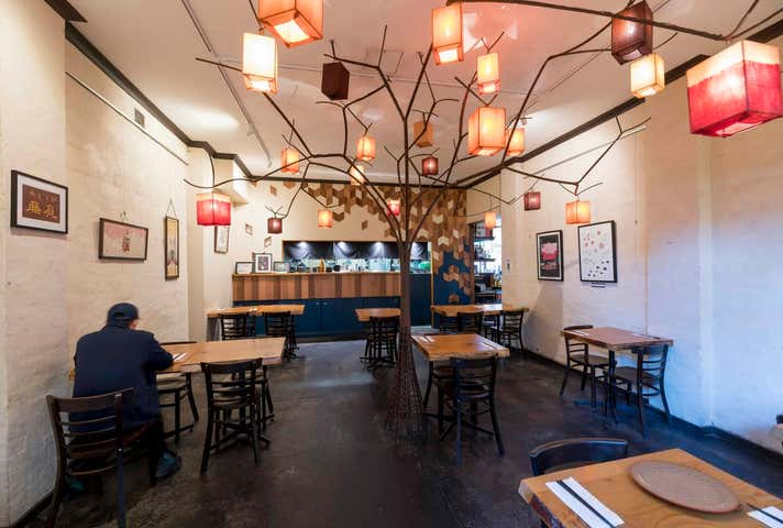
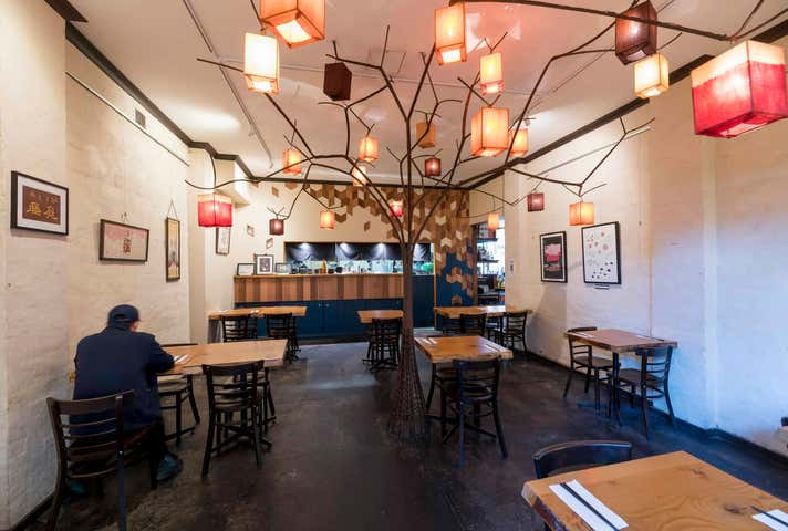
- plate (680, 485)
